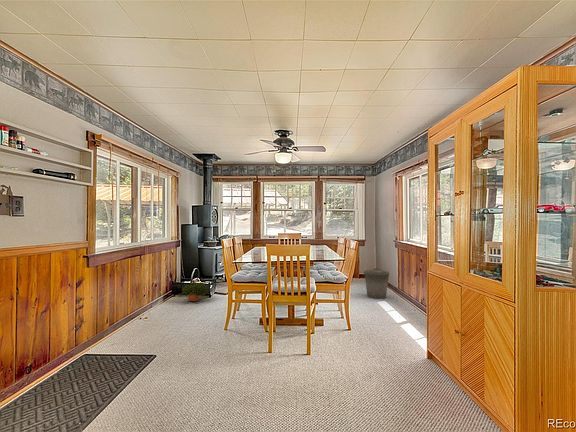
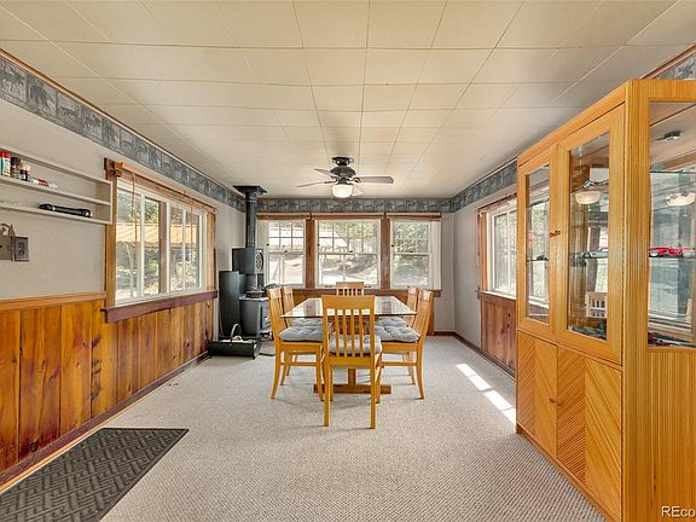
- potted plant (194, 290)
- trash can (376, 282)
